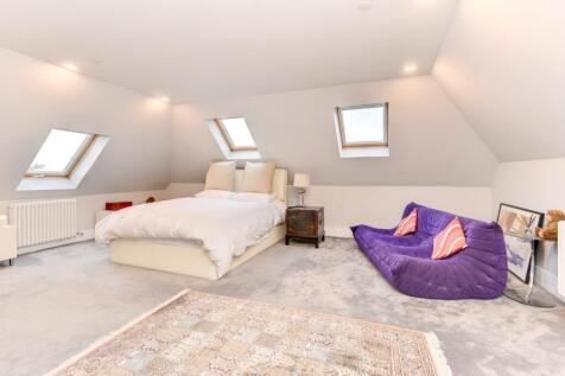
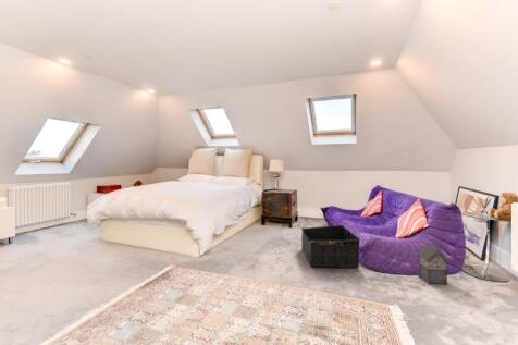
+ storage bin (328, 244)
+ toy house (432, 262)
